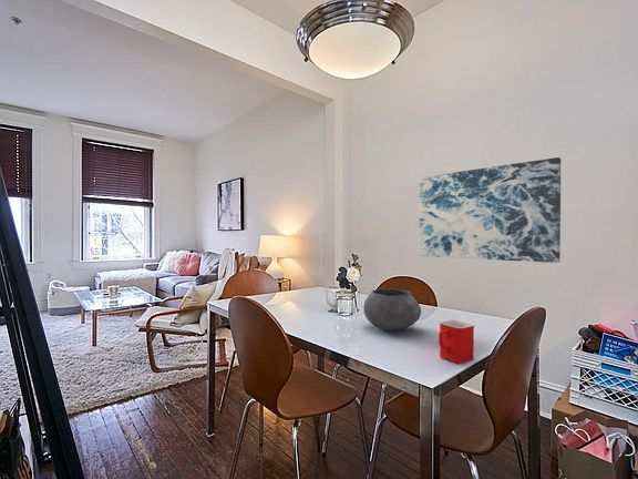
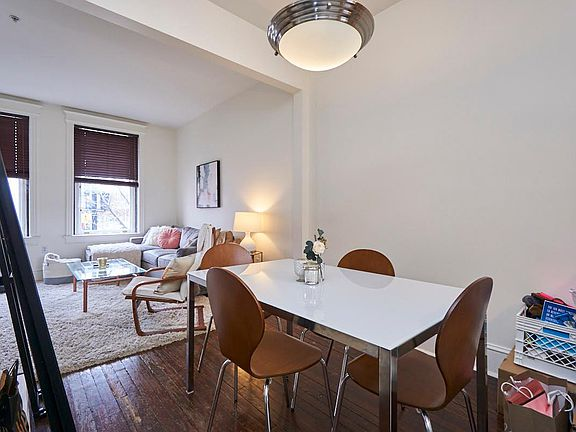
- bowl (391, 309)
- wall art (480, 214)
- mug (452, 342)
